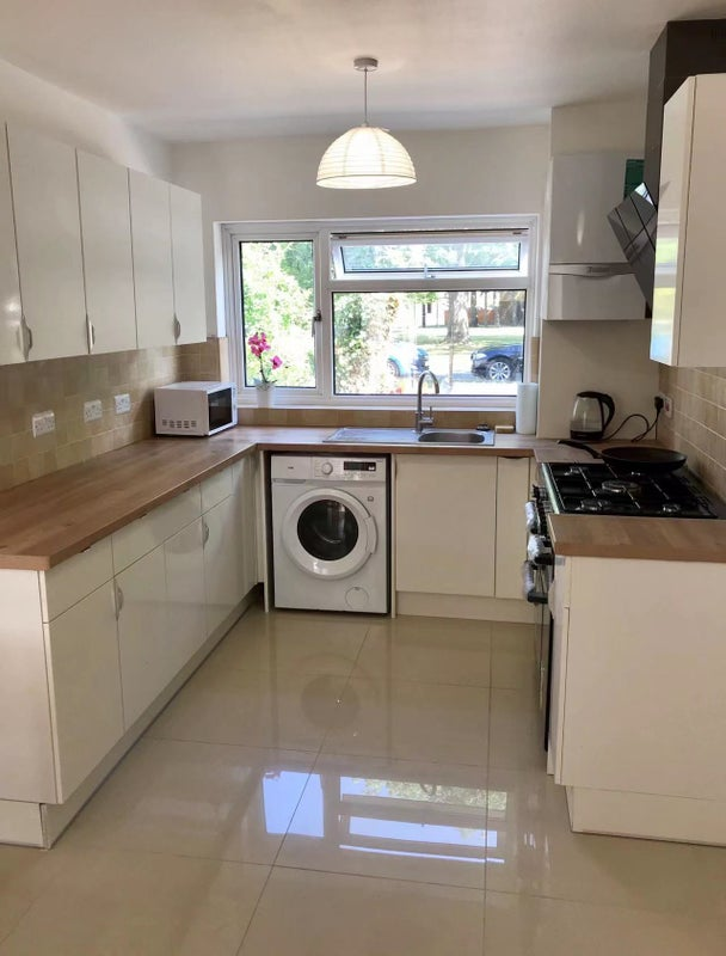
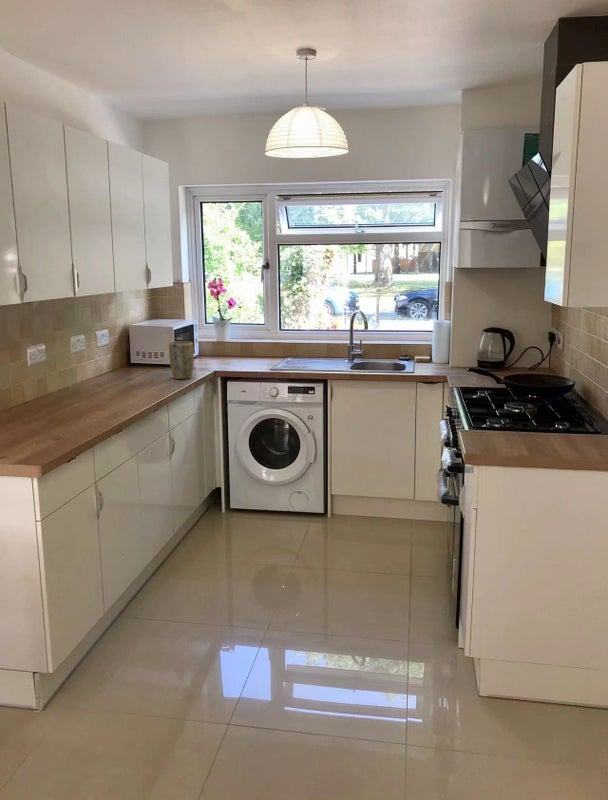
+ plant pot (181, 360)
